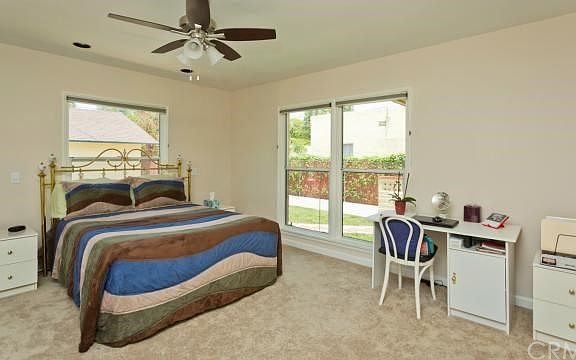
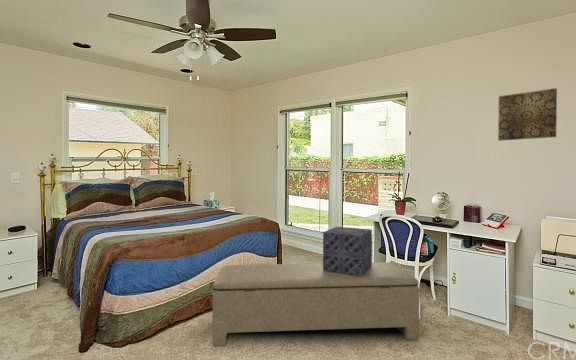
+ wall art (526, 115)
+ decorative box (347, 249)
+ bench (313, 298)
